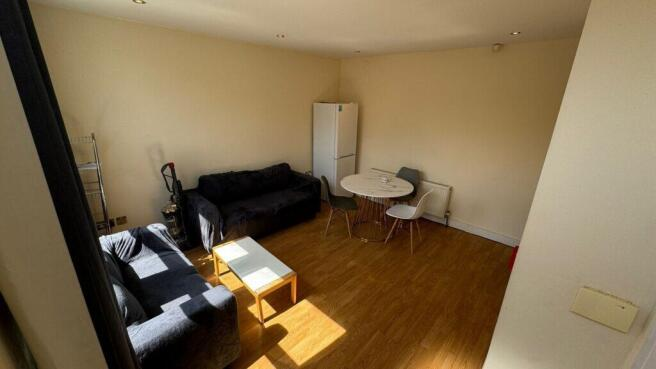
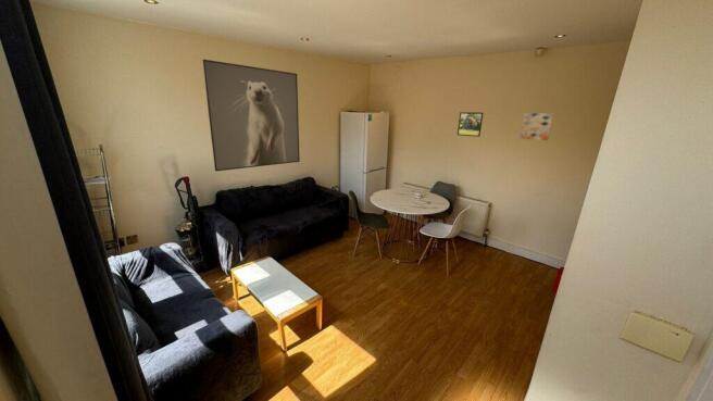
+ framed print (259, 118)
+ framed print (470, 124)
+ wall art (535, 126)
